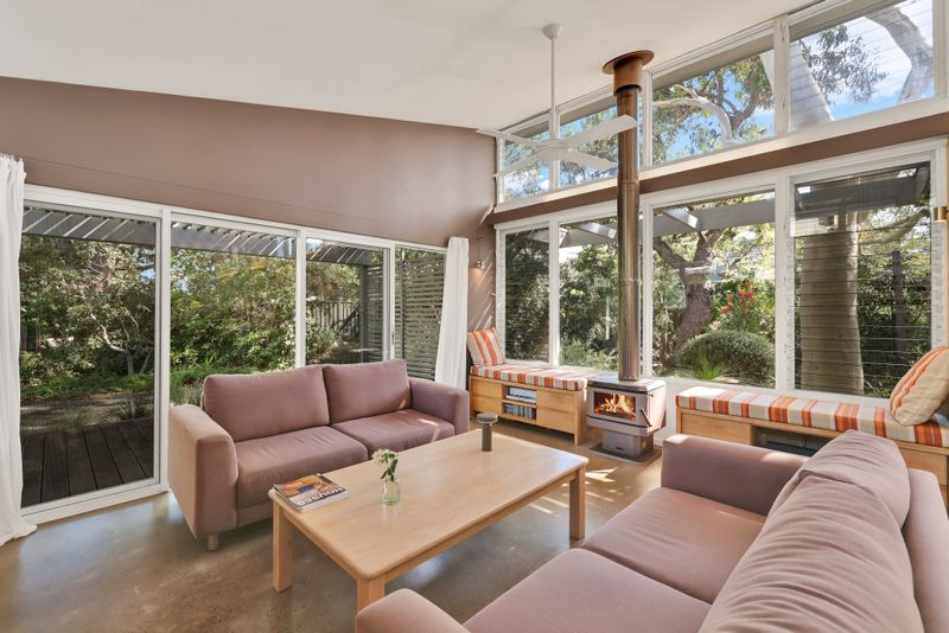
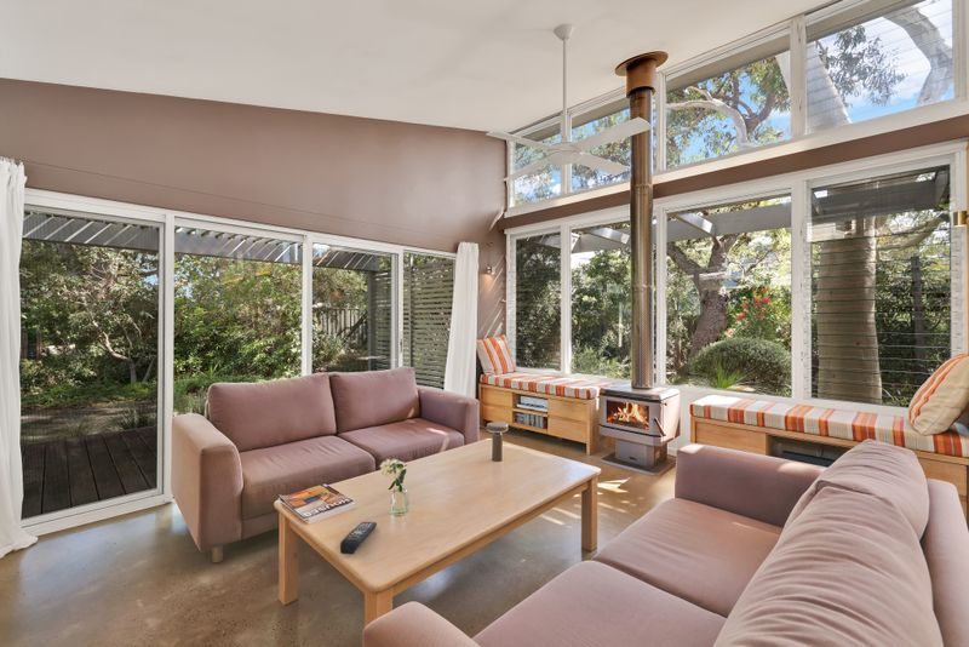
+ remote control (359, 534)
